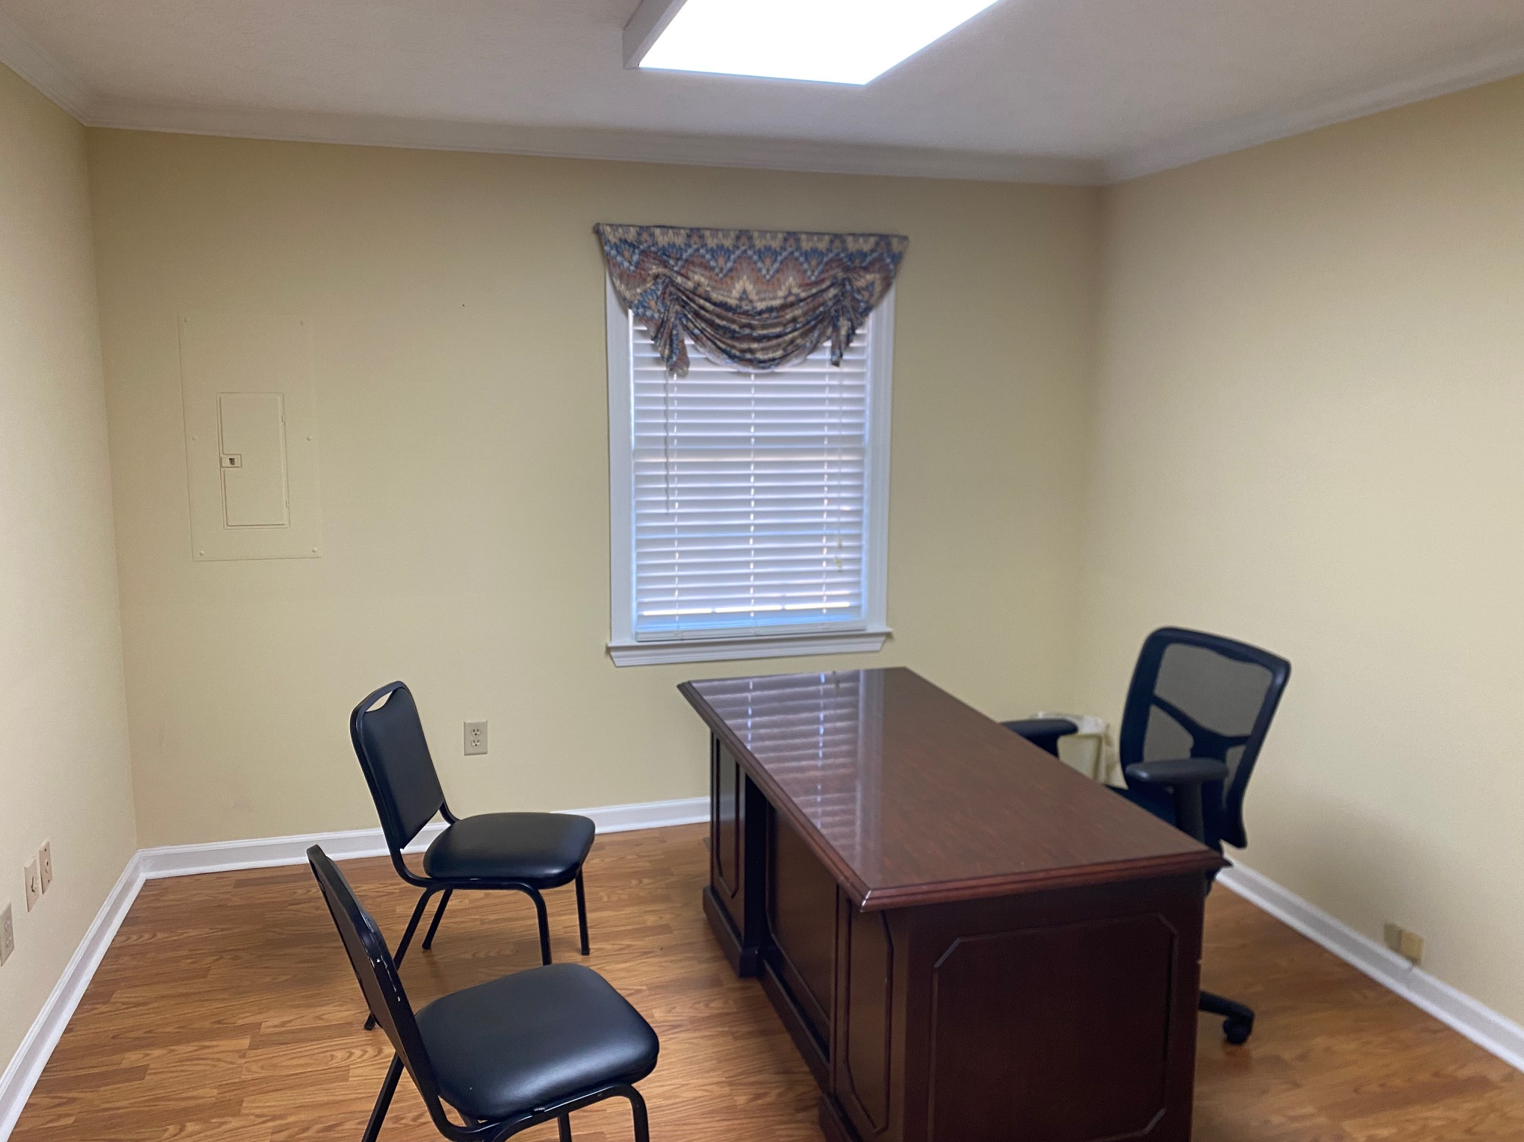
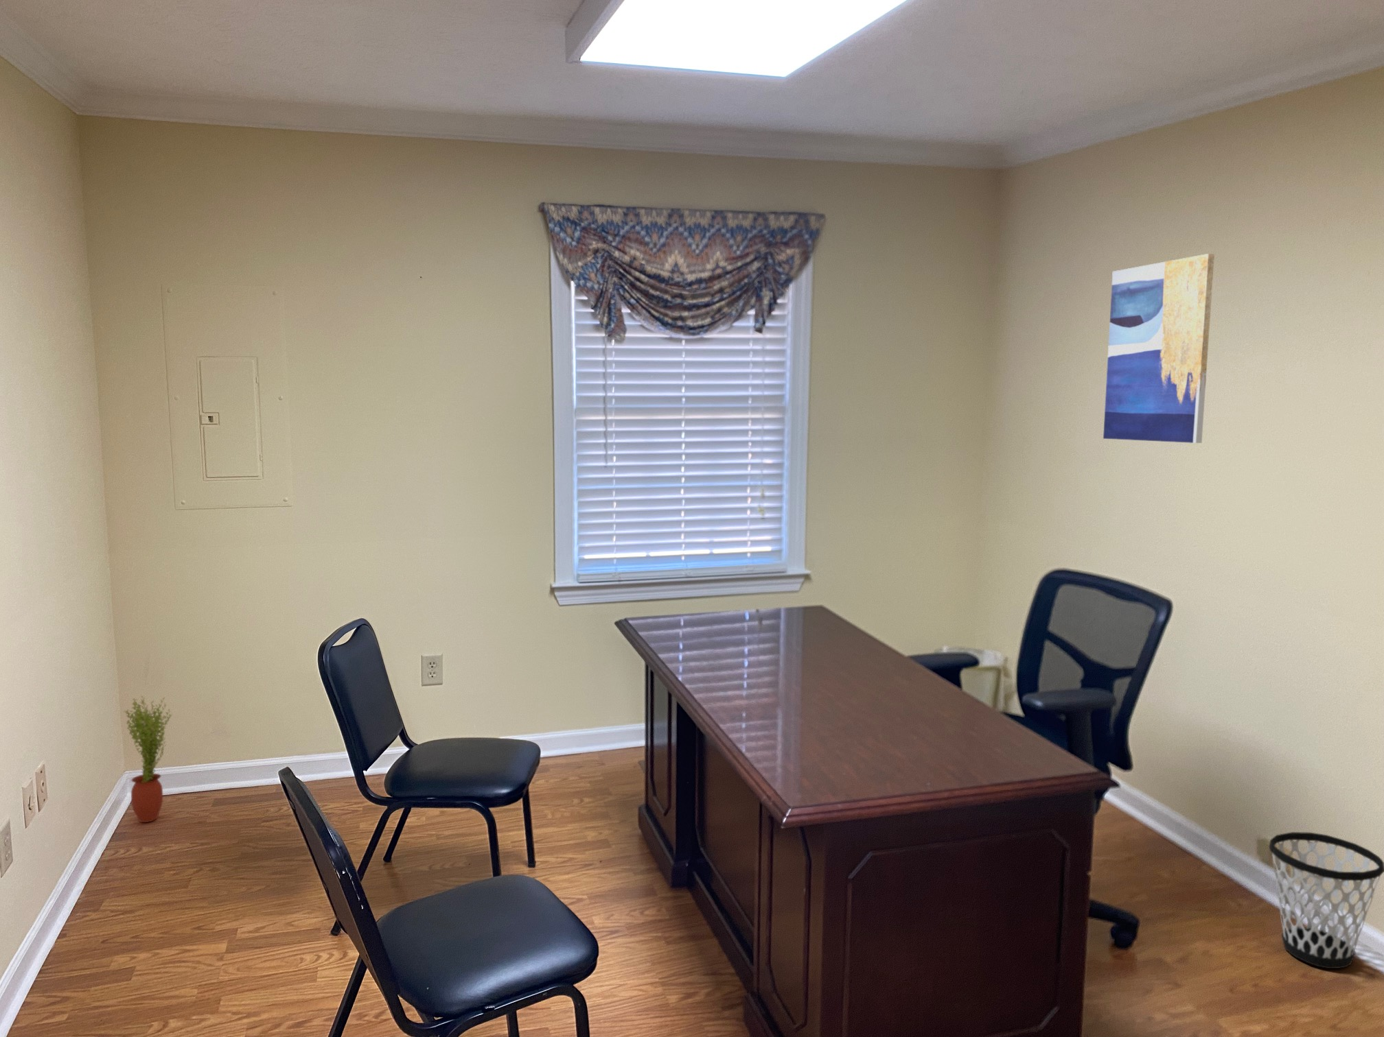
+ wall art (1155, 353)
+ potted plant (150, 759)
+ wastebasket (1321, 902)
